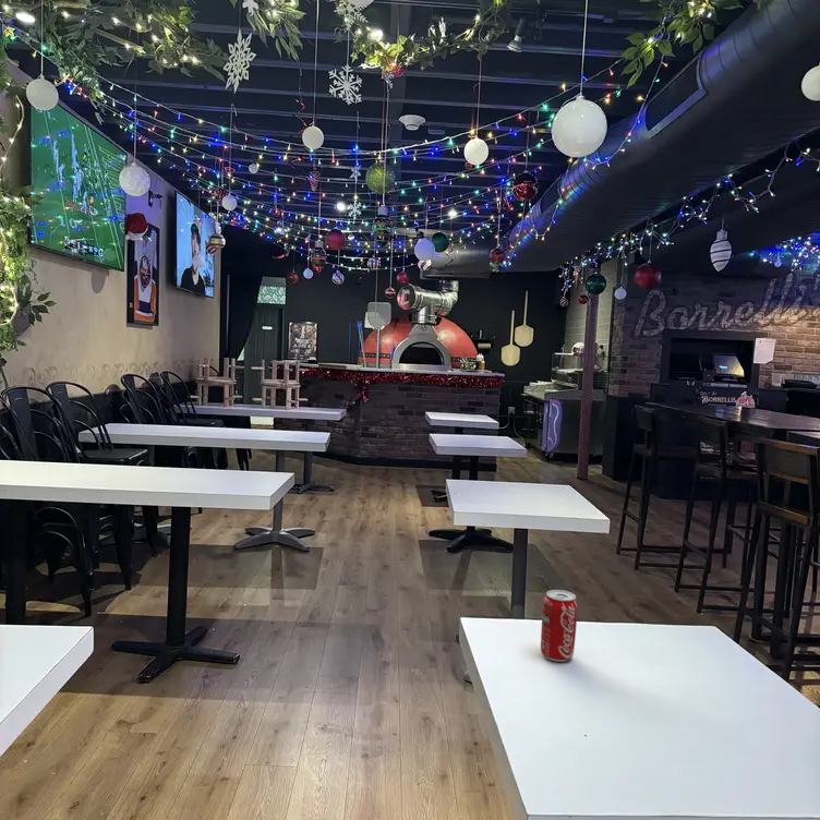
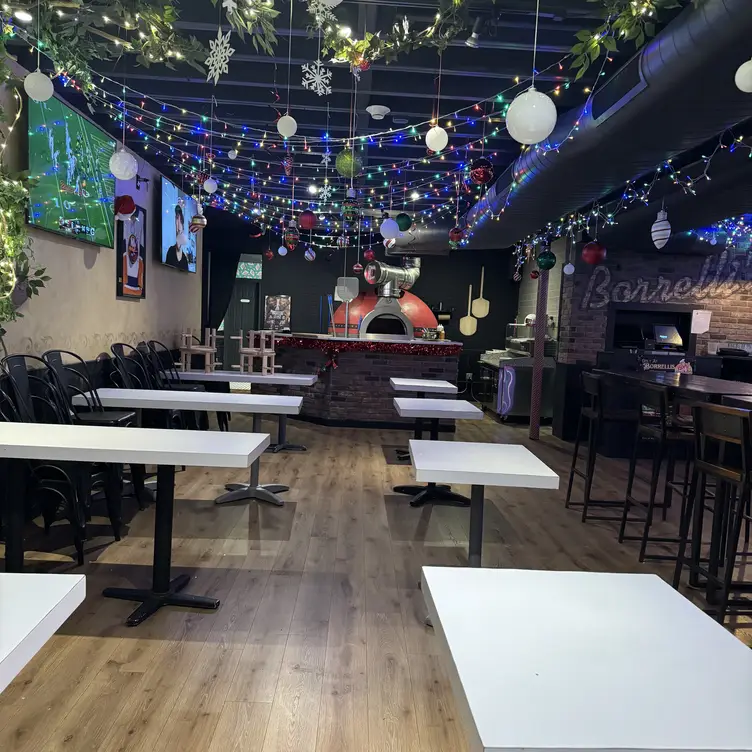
- beverage can (558, 625)
